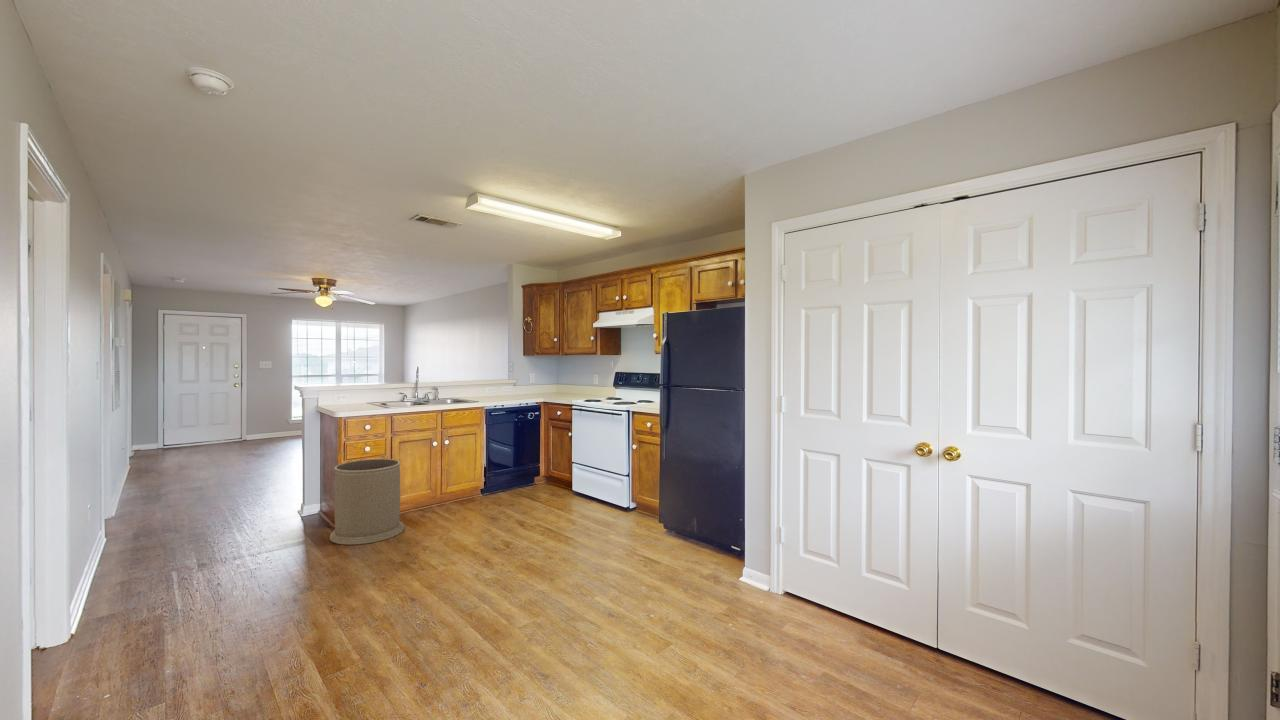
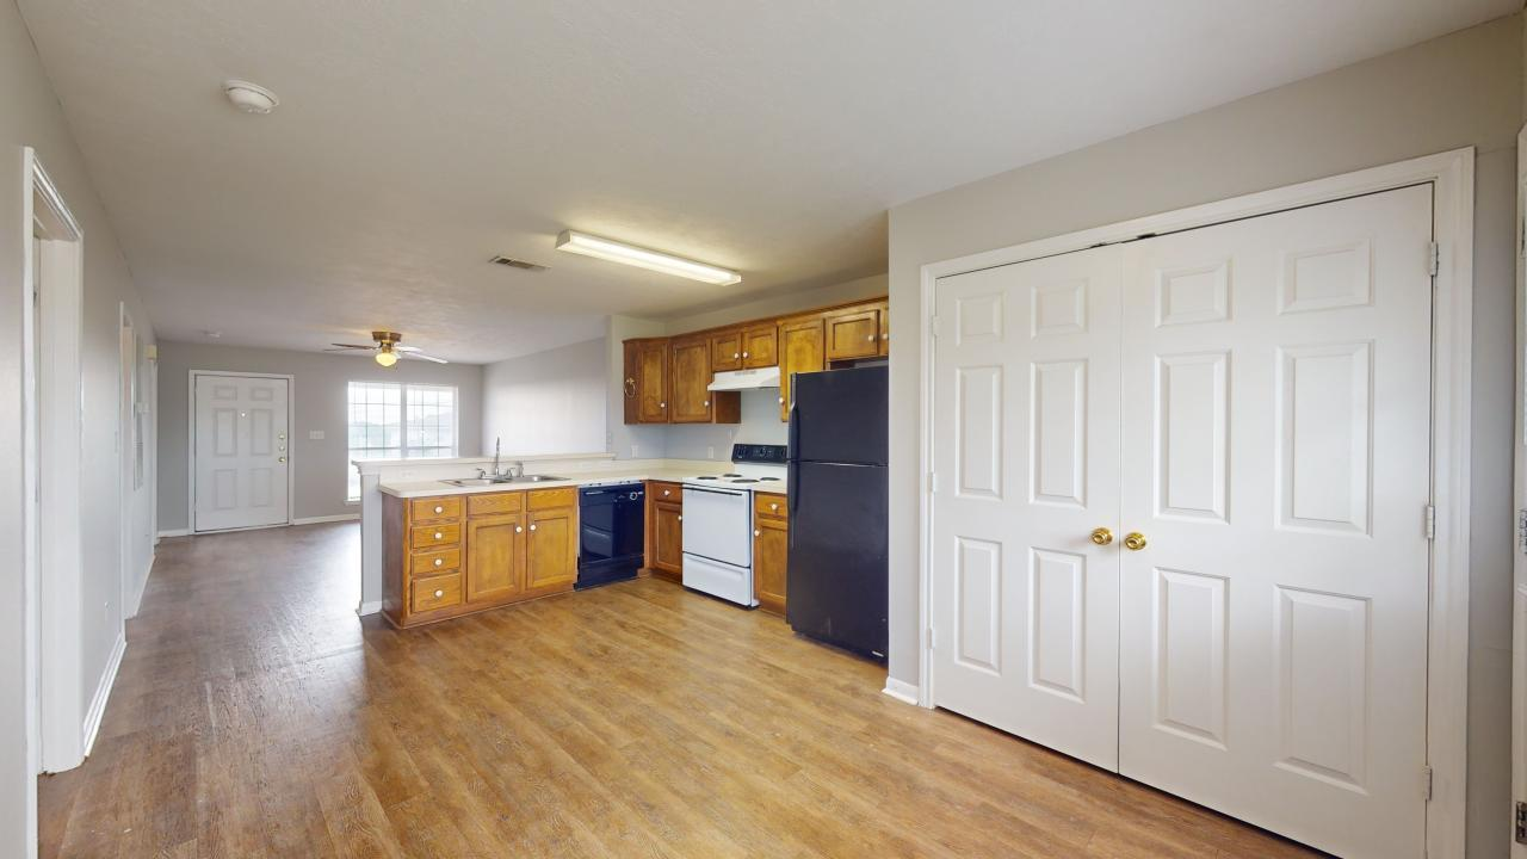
- trash can (368, 498)
